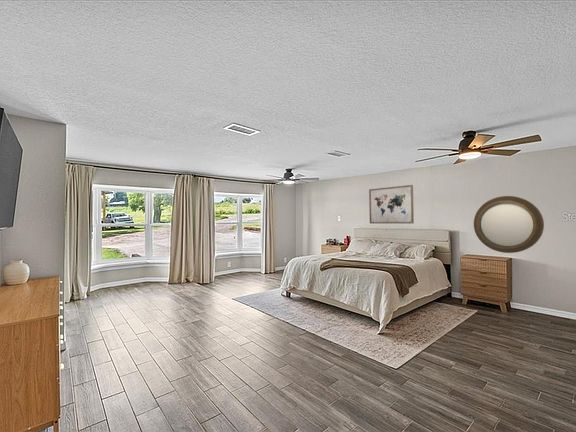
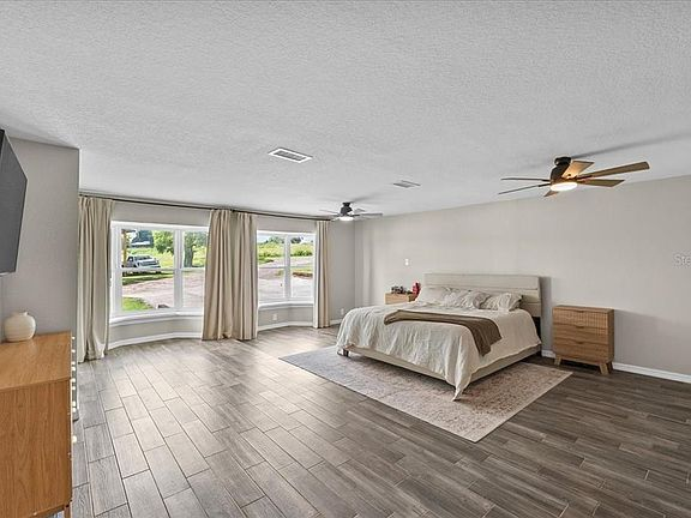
- wall art (389, 205)
- home mirror (505, 224)
